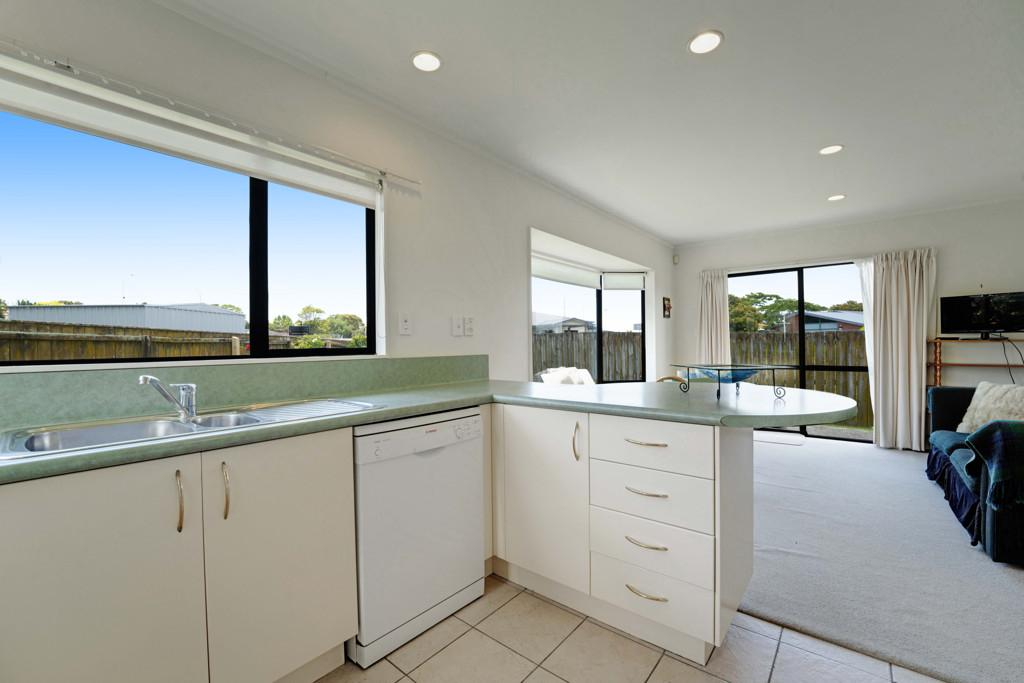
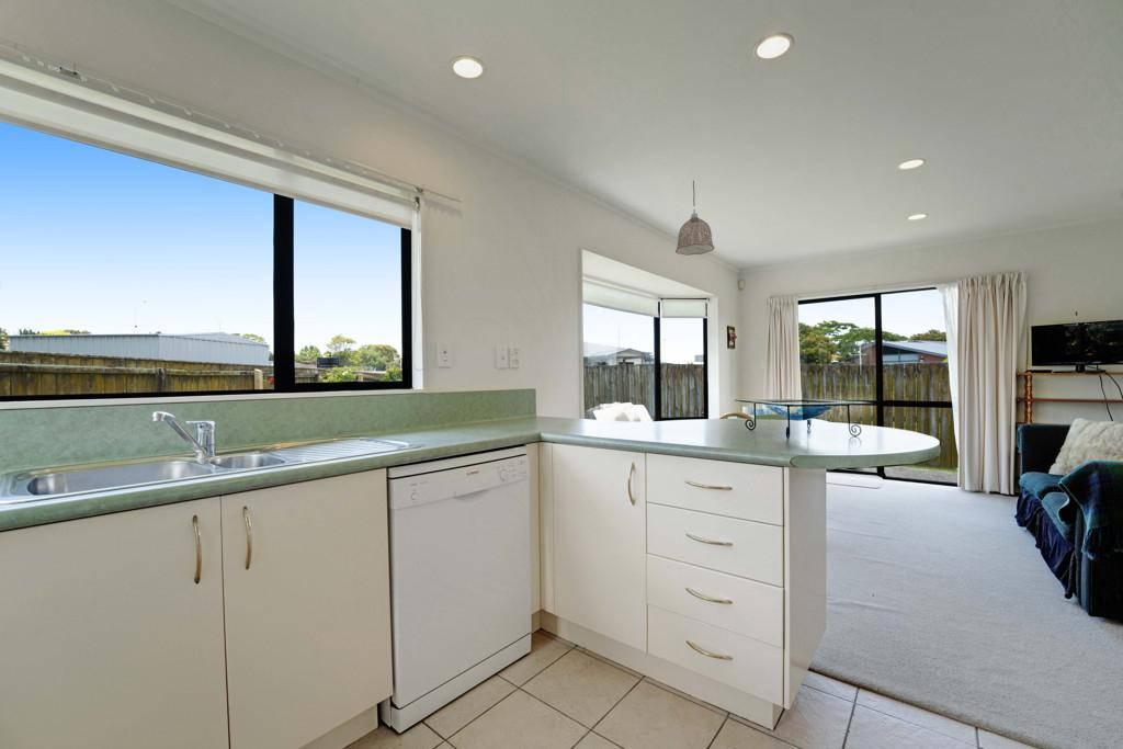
+ pendant lamp (694, 215)
